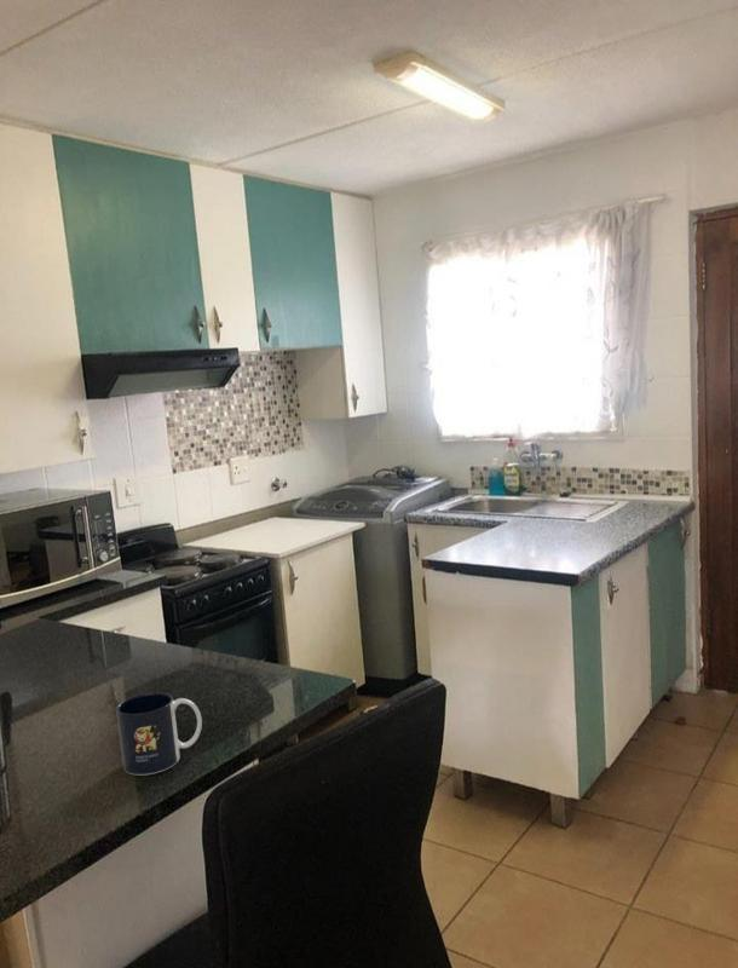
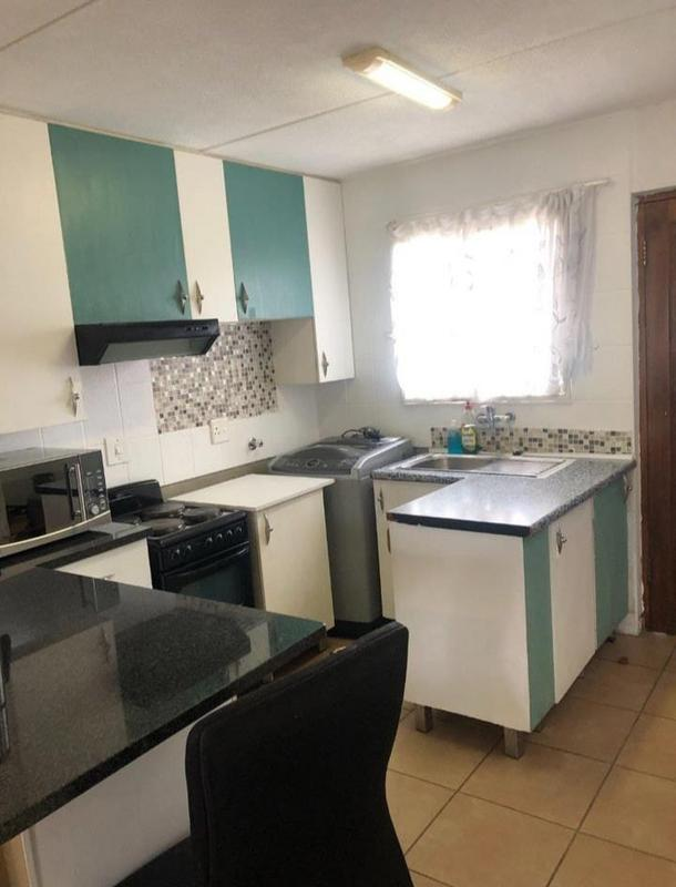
- mug (161, 730)
